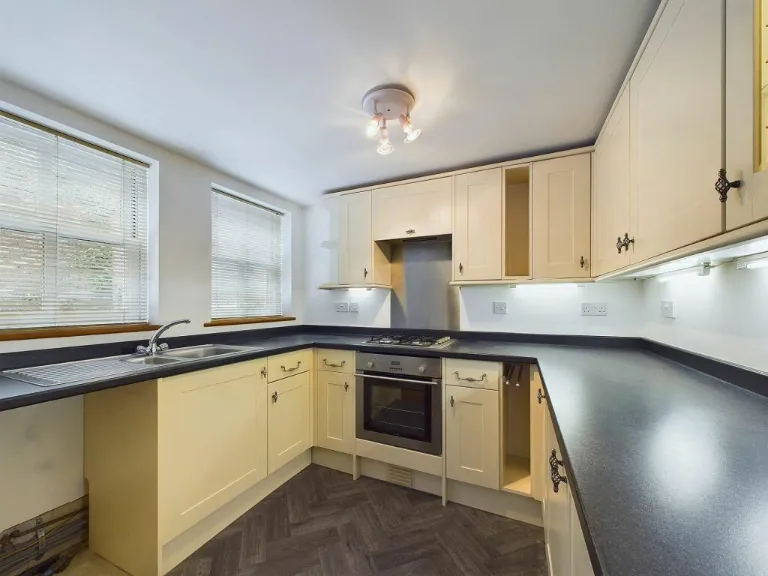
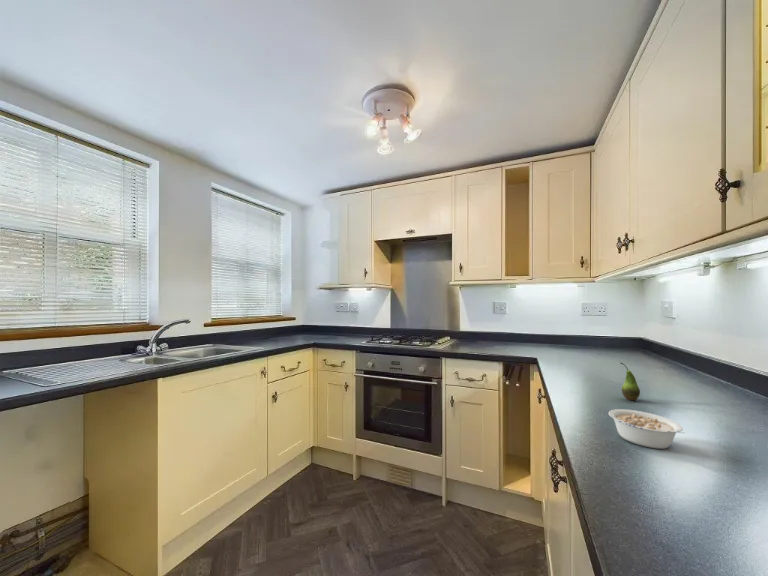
+ fruit (630, 381)
+ legume (646, 428)
